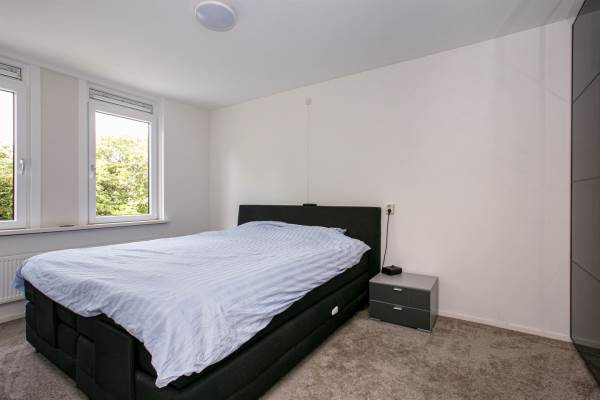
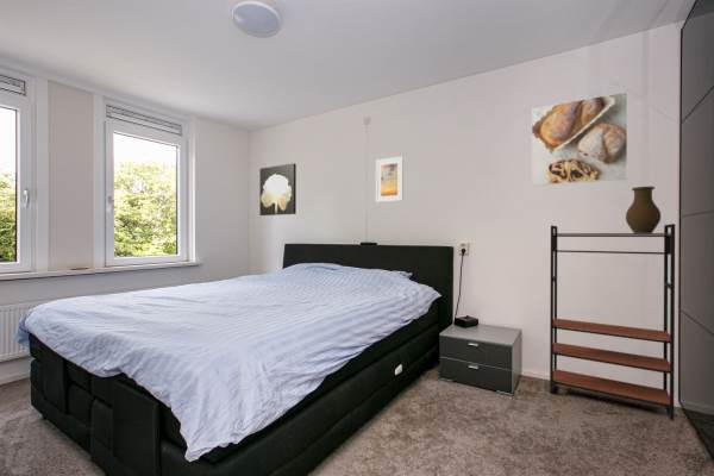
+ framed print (576, 142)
+ vase (643, 209)
+ bookshelf (605, 324)
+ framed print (389, 180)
+ wall art (277, 190)
